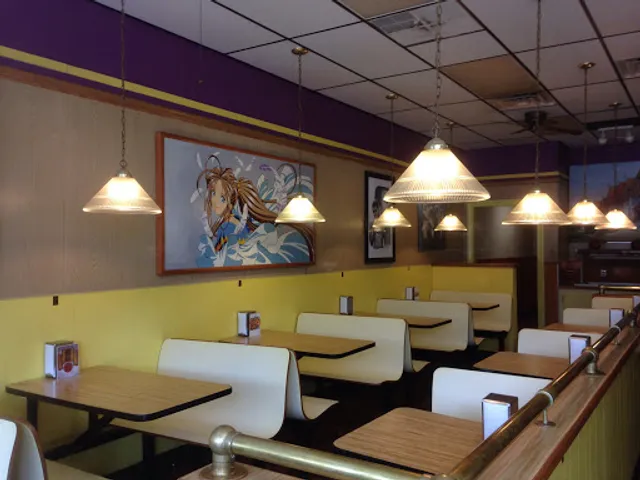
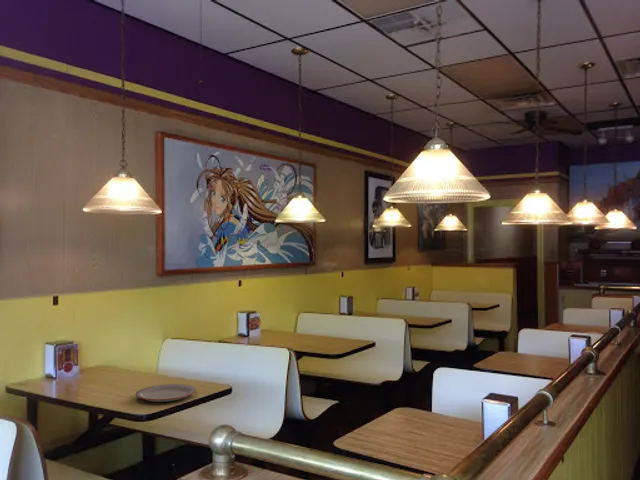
+ plate (166, 393)
